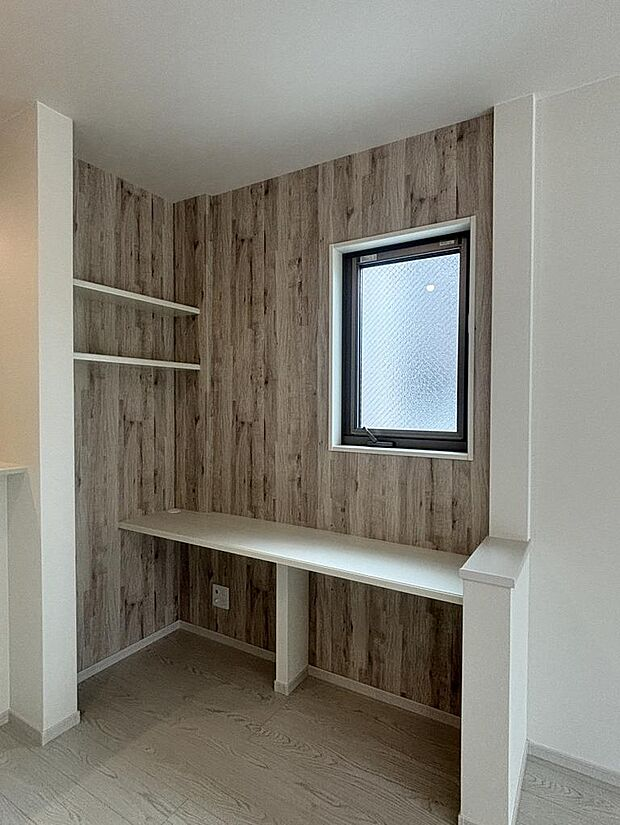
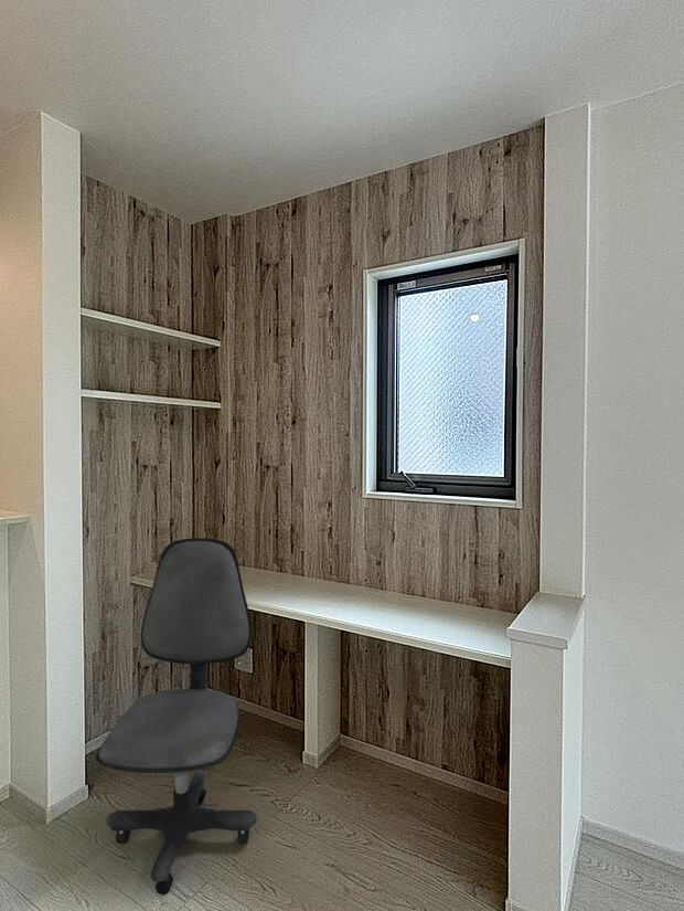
+ office chair (180, 698)
